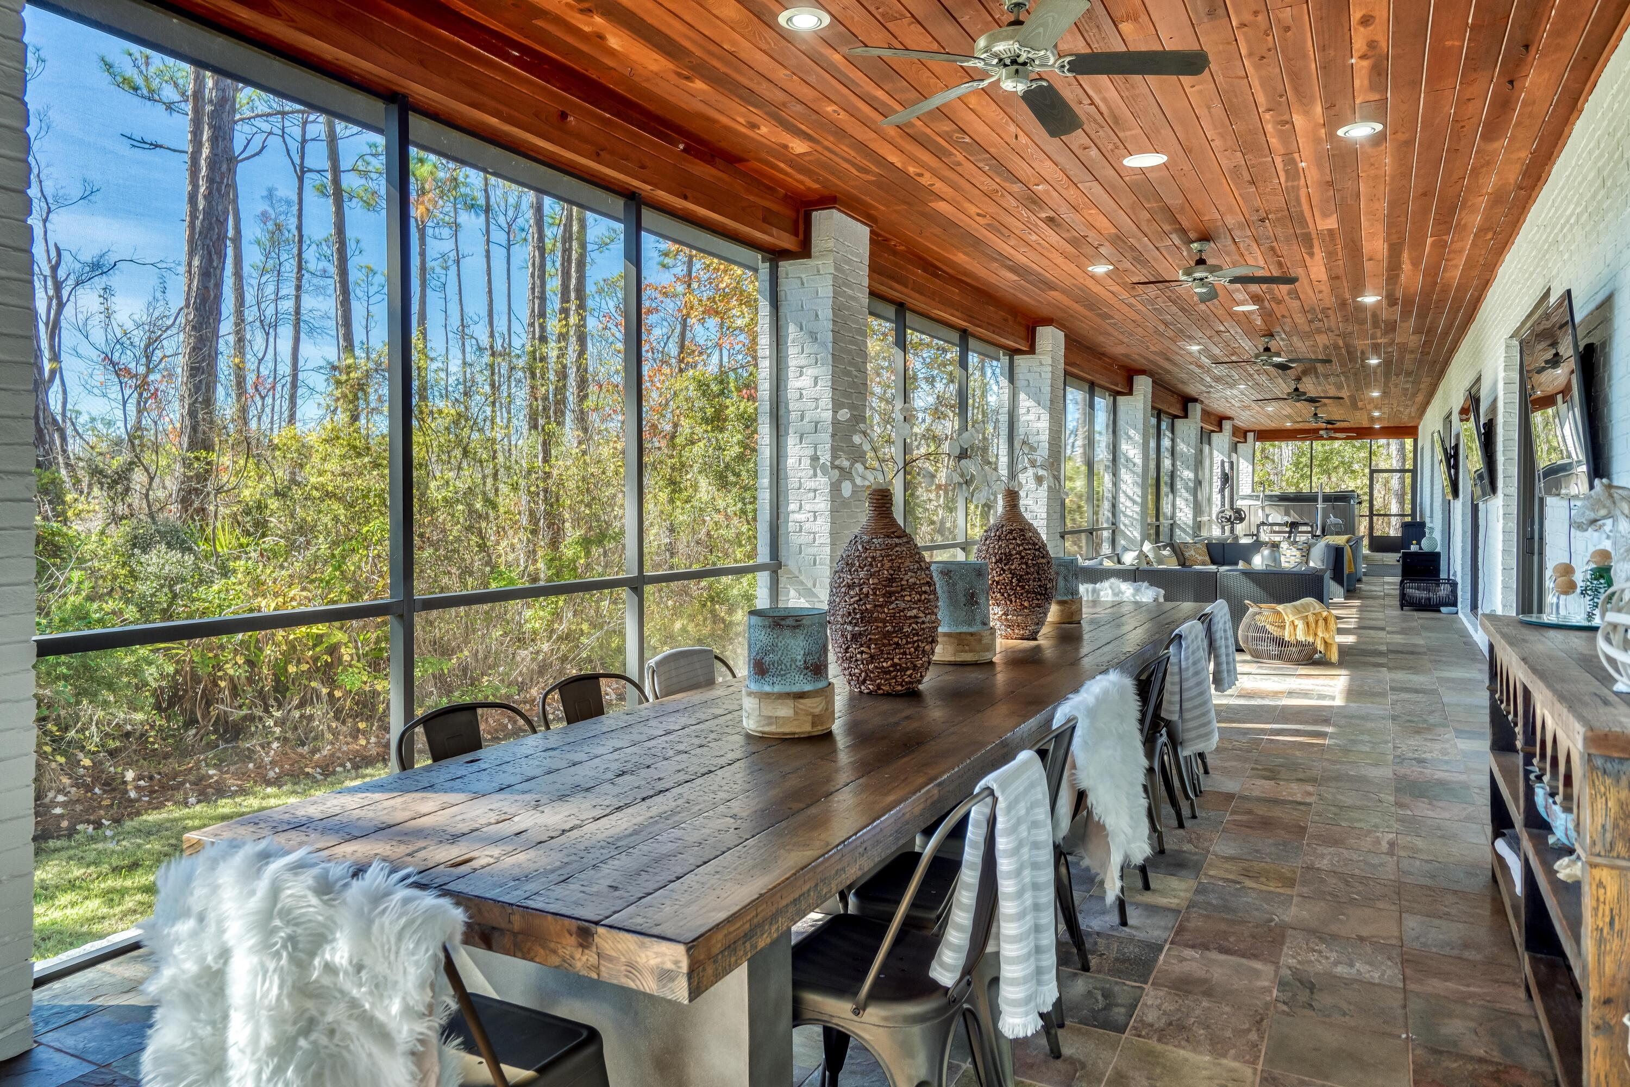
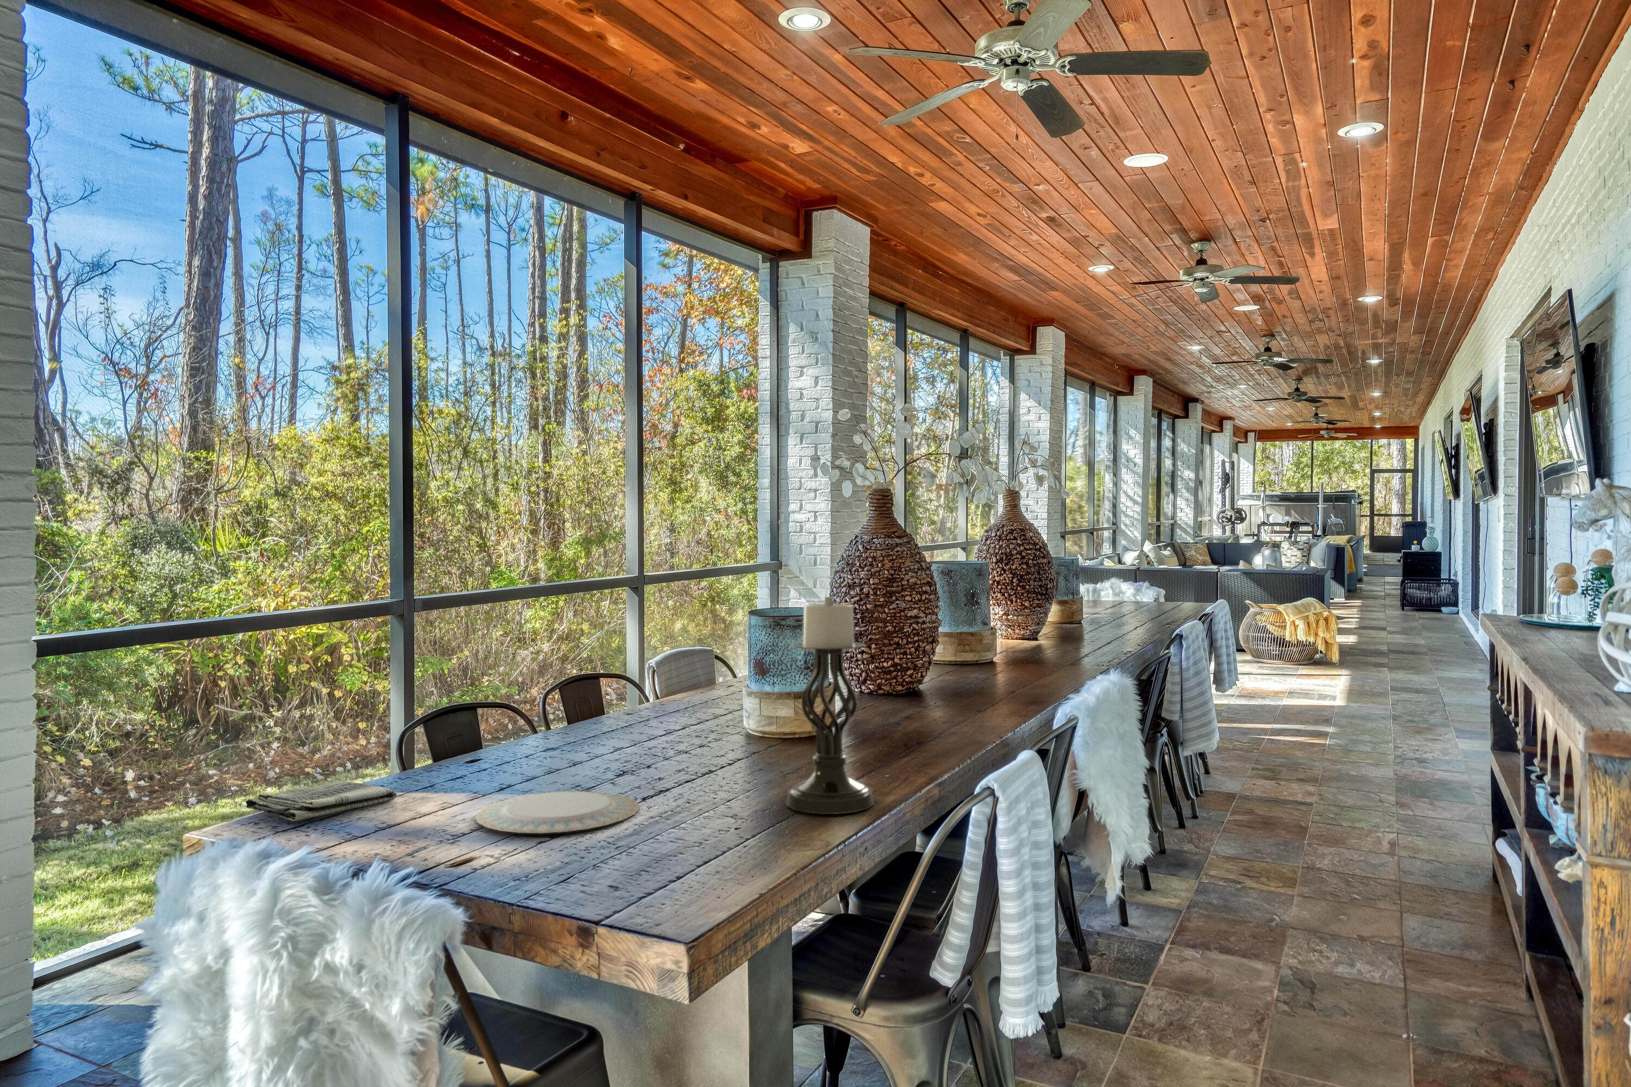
+ candle holder (829, 700)
+ chinaware (559, 807)
+ dish towel (320, 796)
